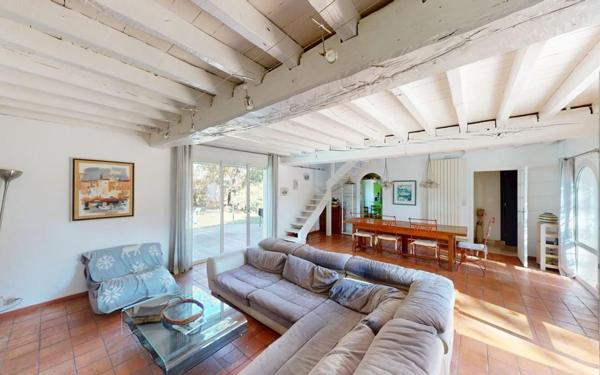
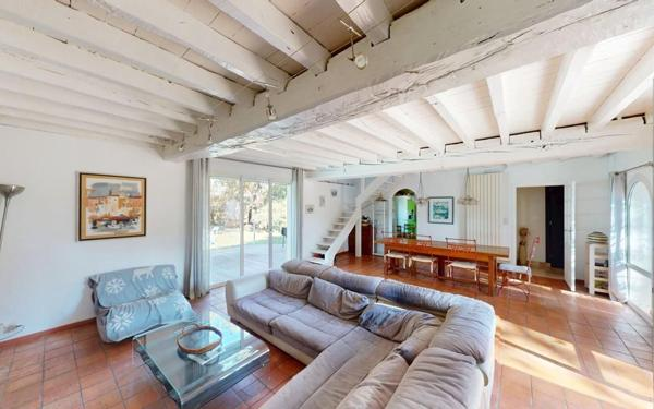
- book (150, 313)
